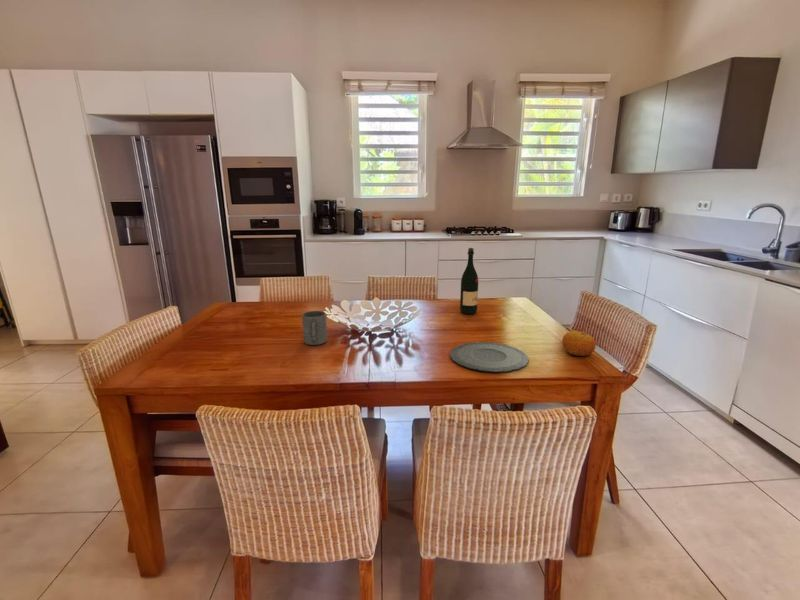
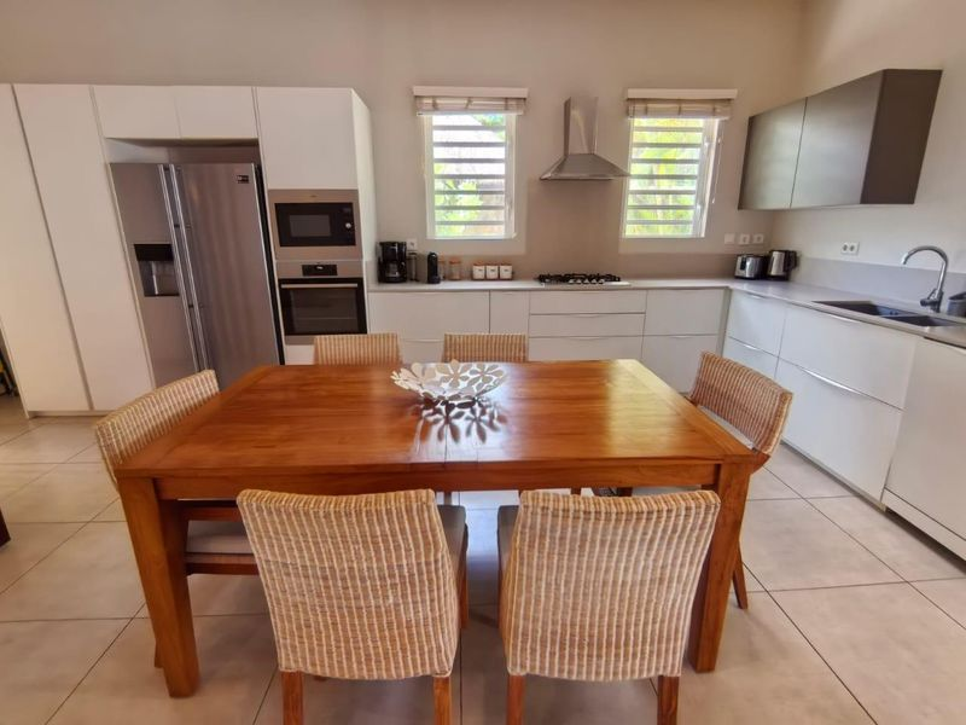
- mug (314, 329)
- wine bottle (469, 280)
- fruit (578, 342)
- plate (488, 355)
